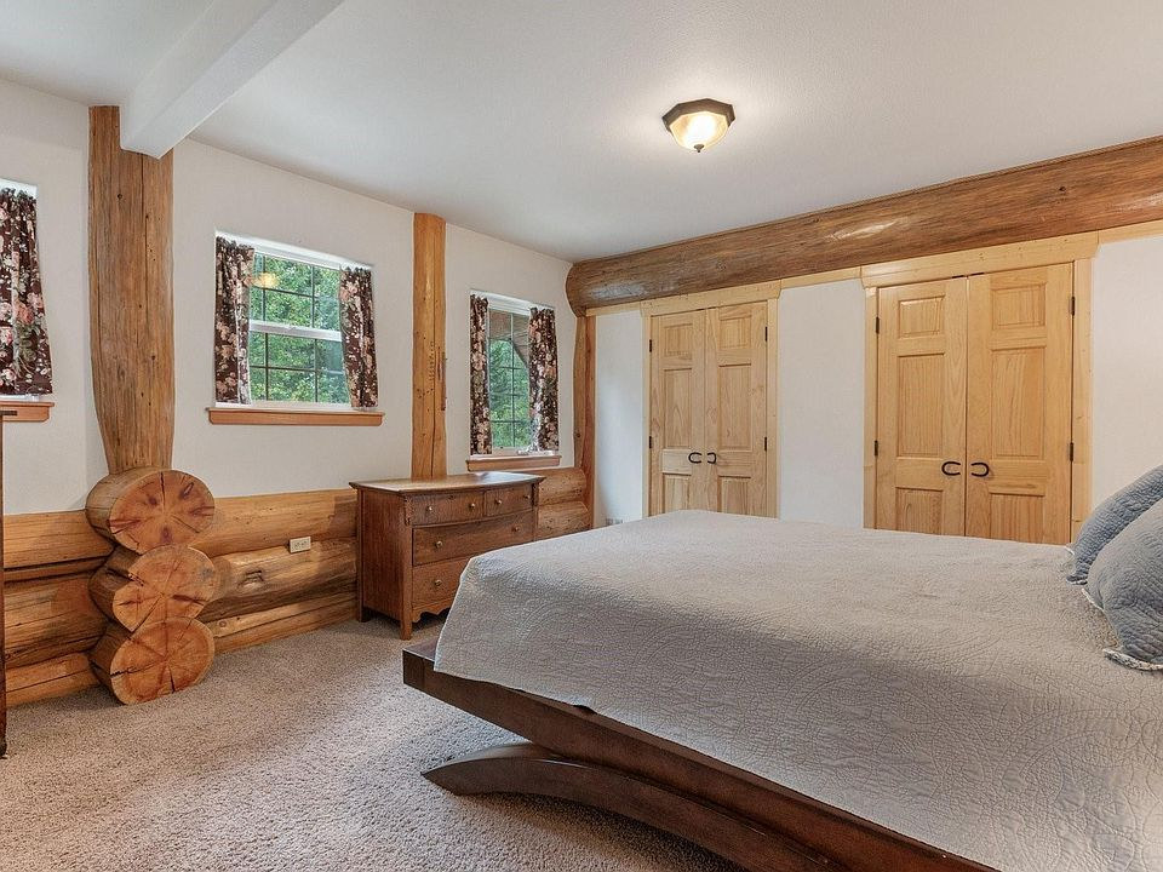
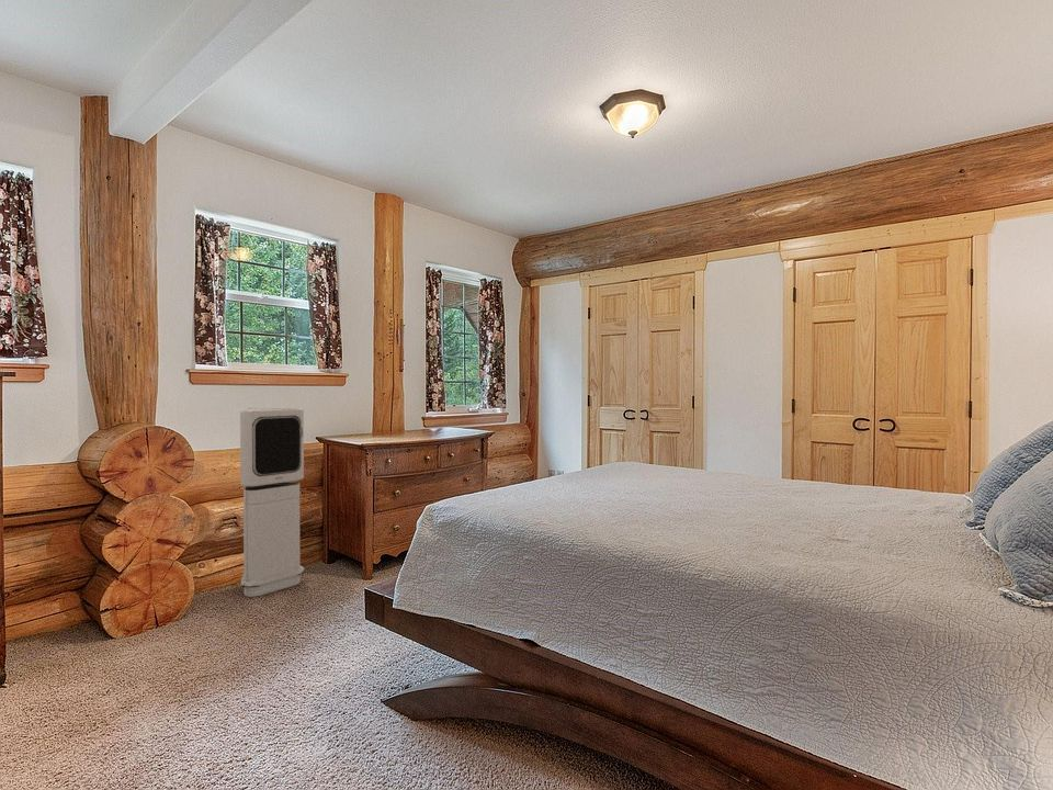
+ air purifier (262, 496)
